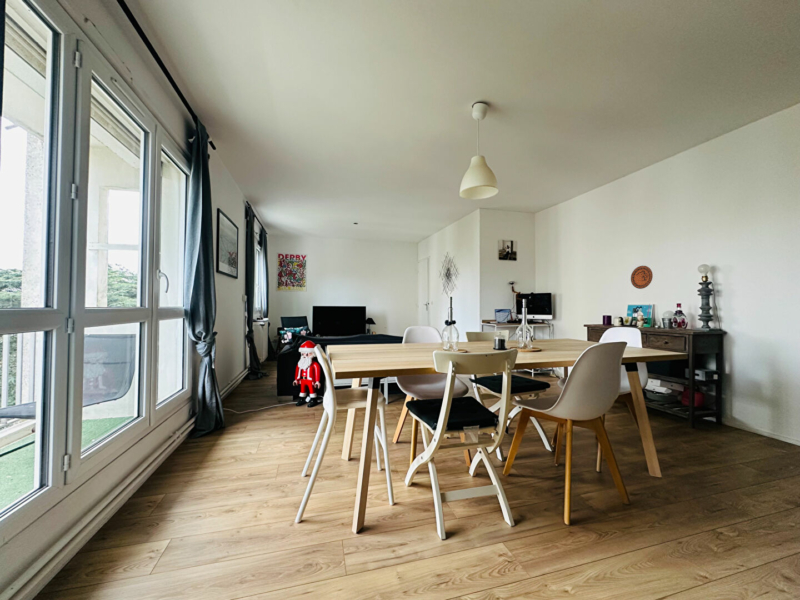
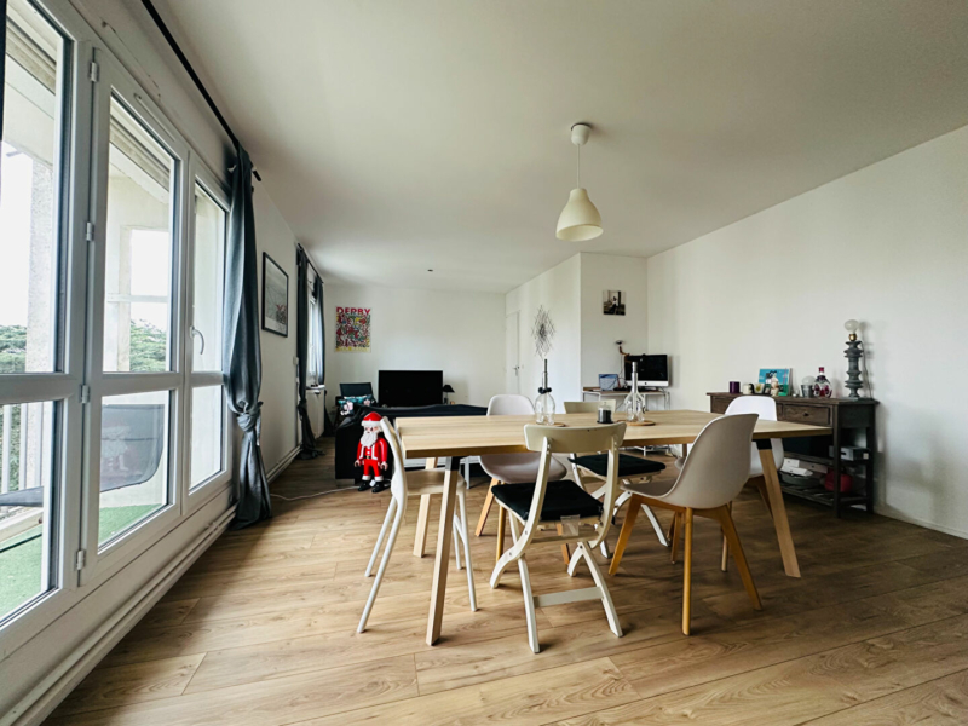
- decorative plate (641, 277)
